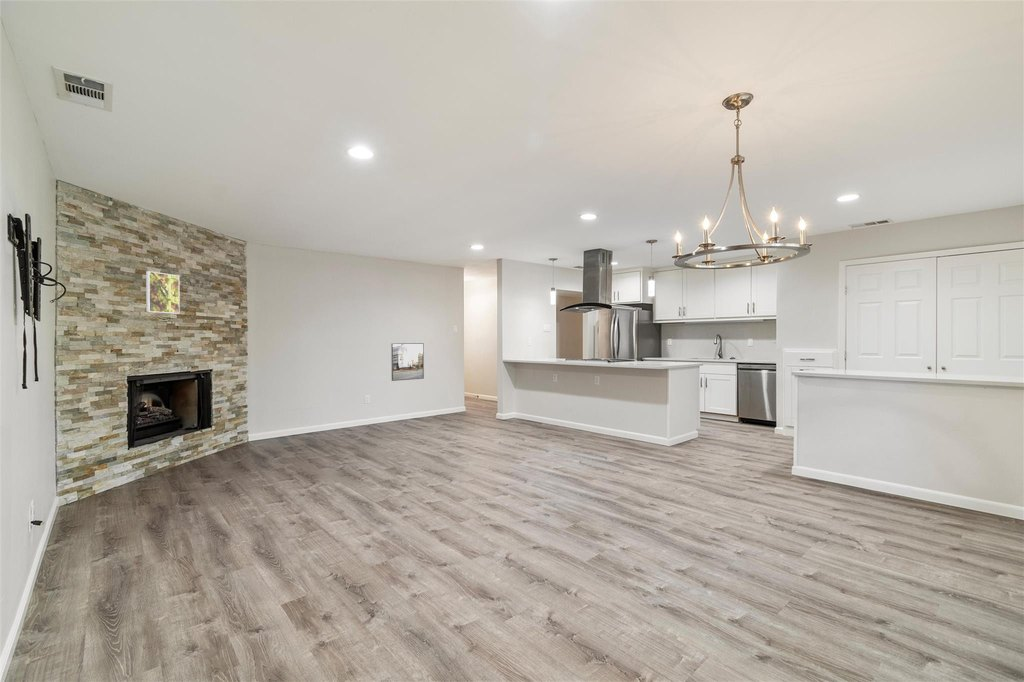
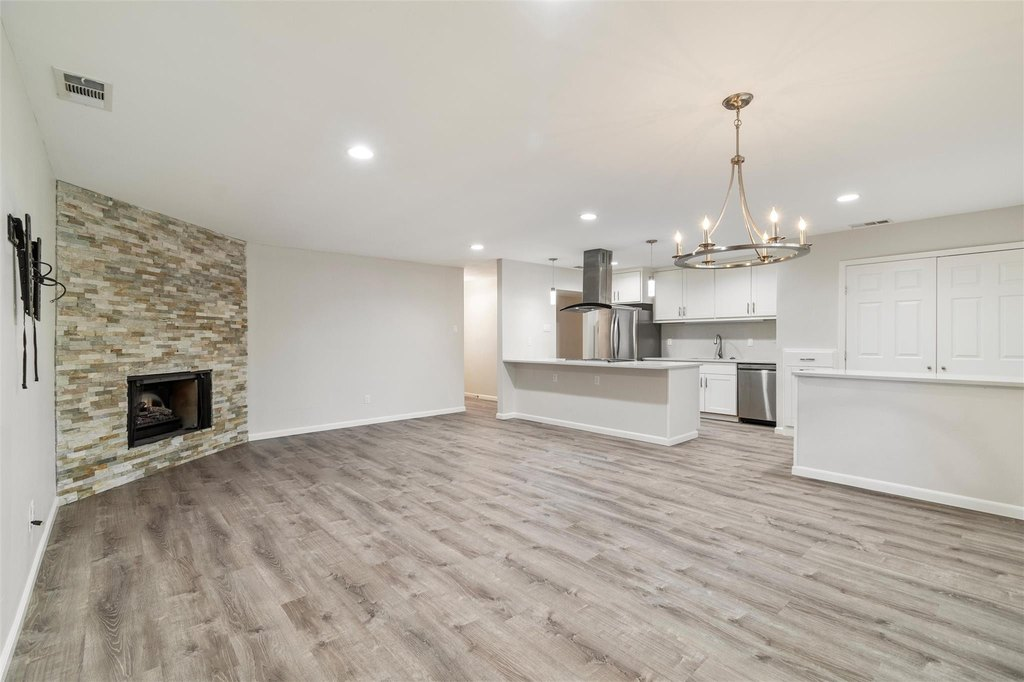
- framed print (408, 361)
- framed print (163, 293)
